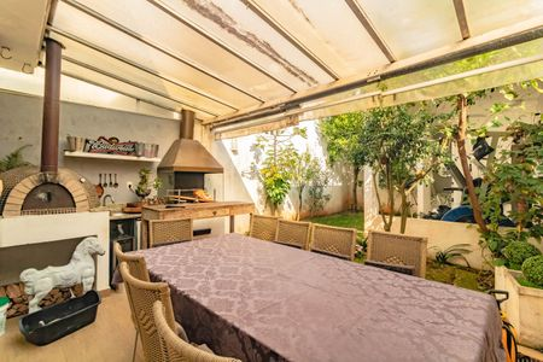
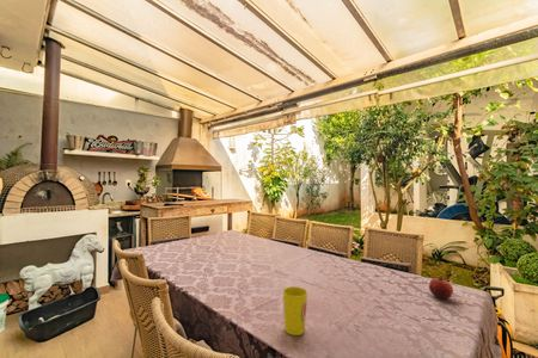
+ fruit (440, 286)
+ cup (294, 310)
